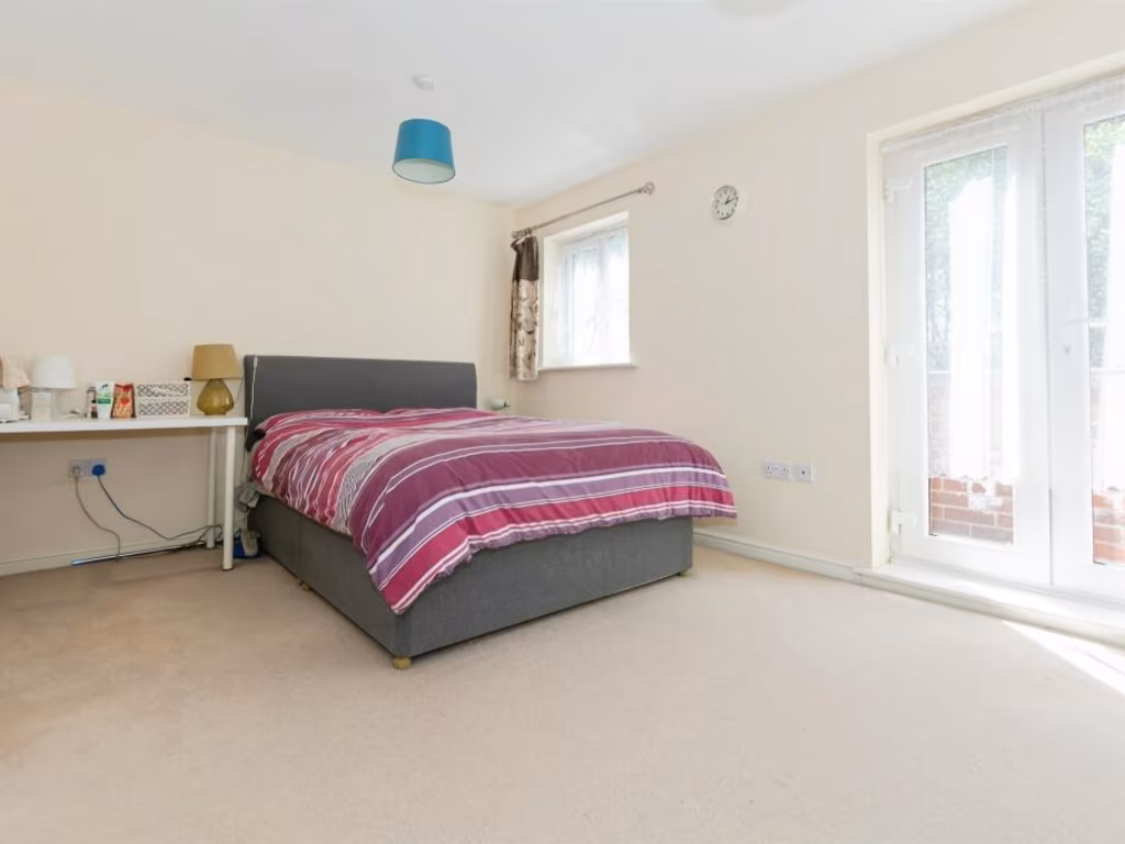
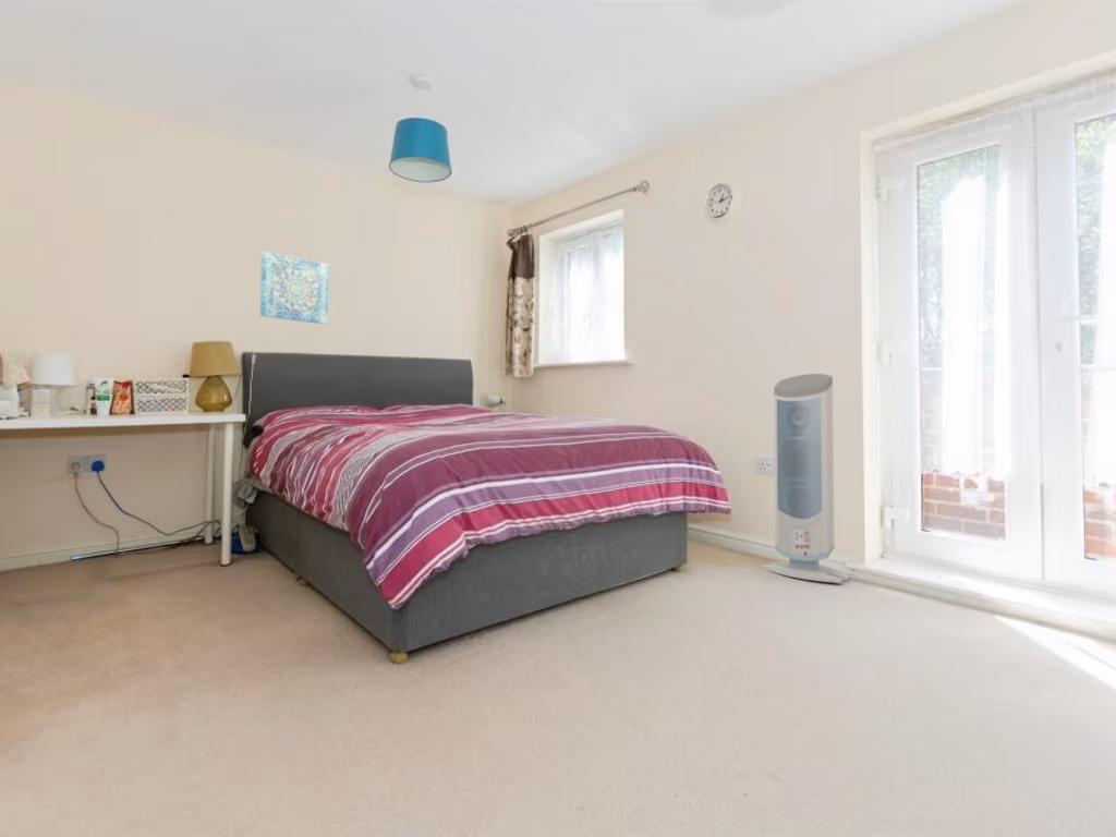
+ air purifier (803, 472)
+ wall art (295, 289)
